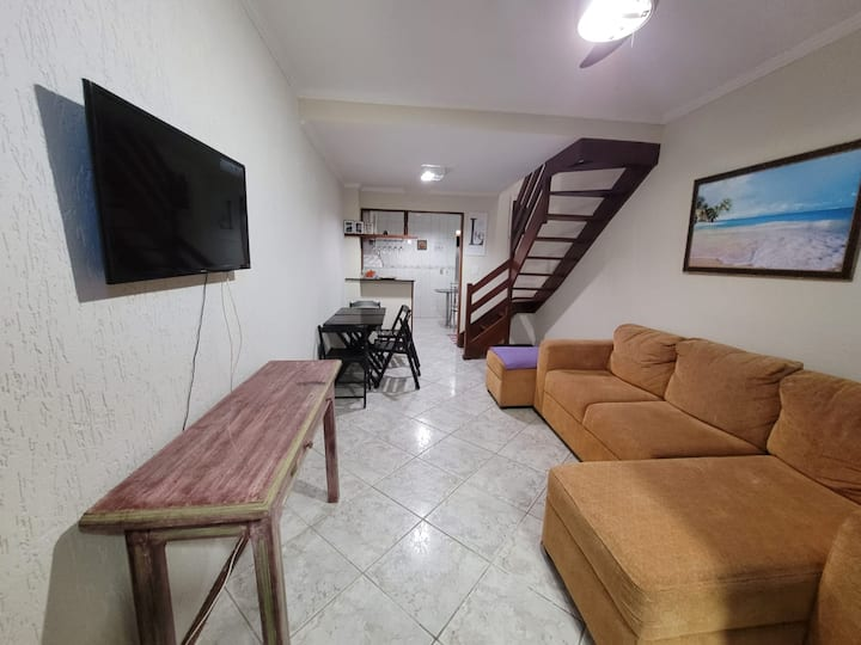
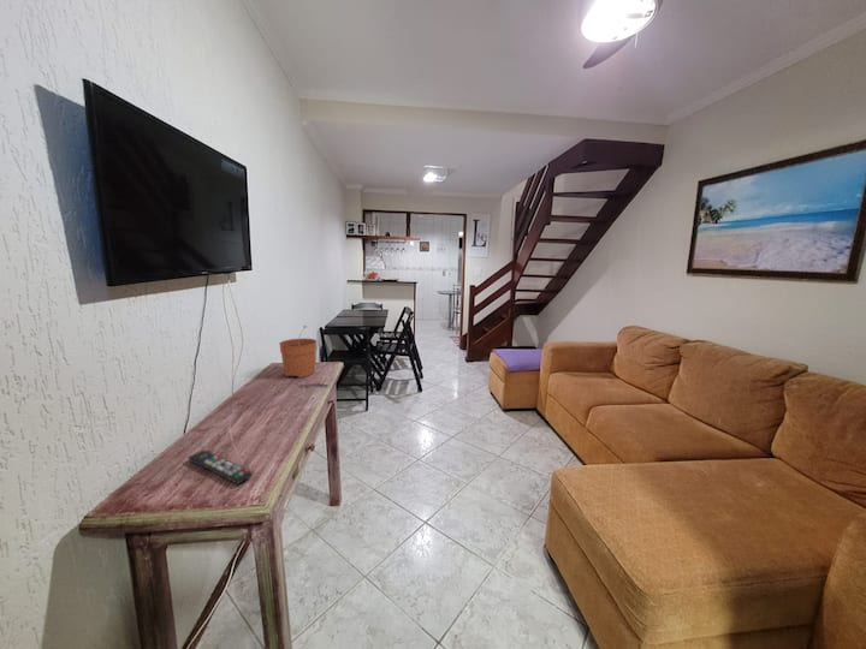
+ plant pot (298, 350)
+ remote control (219, 465)
